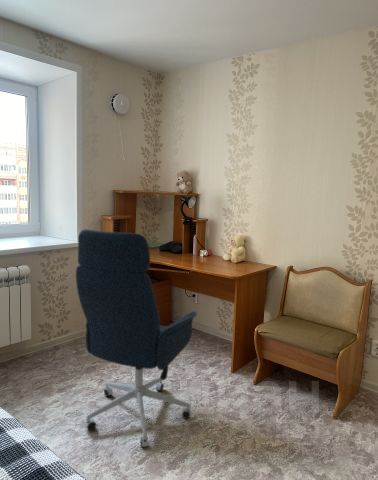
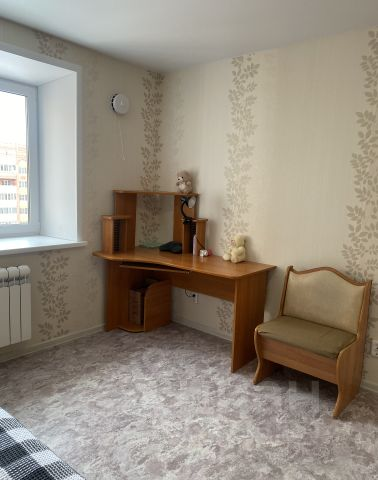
- office chair (137, 325)
